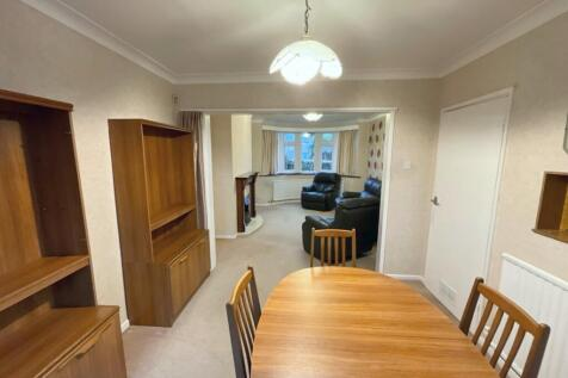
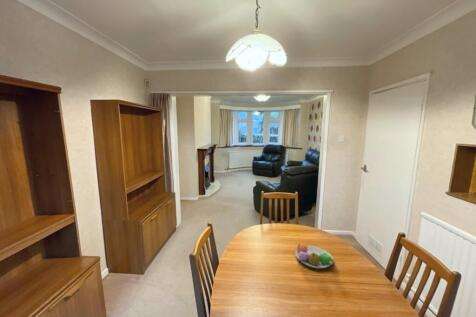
+ fruit bowl (314, 253)
